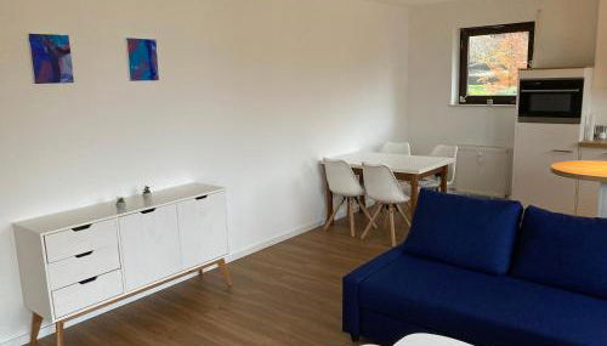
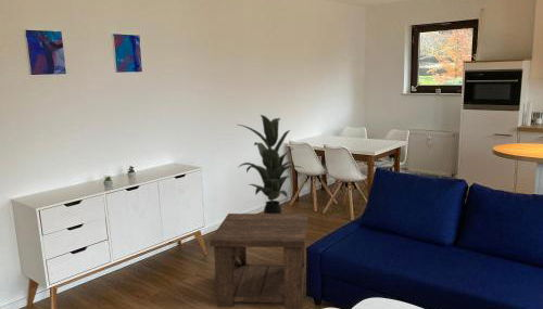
+ side table (263, 265)
+ indoor plant (267, 170)
